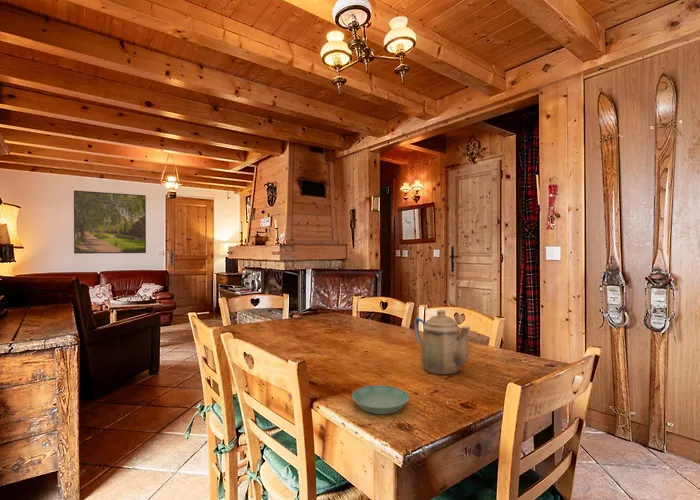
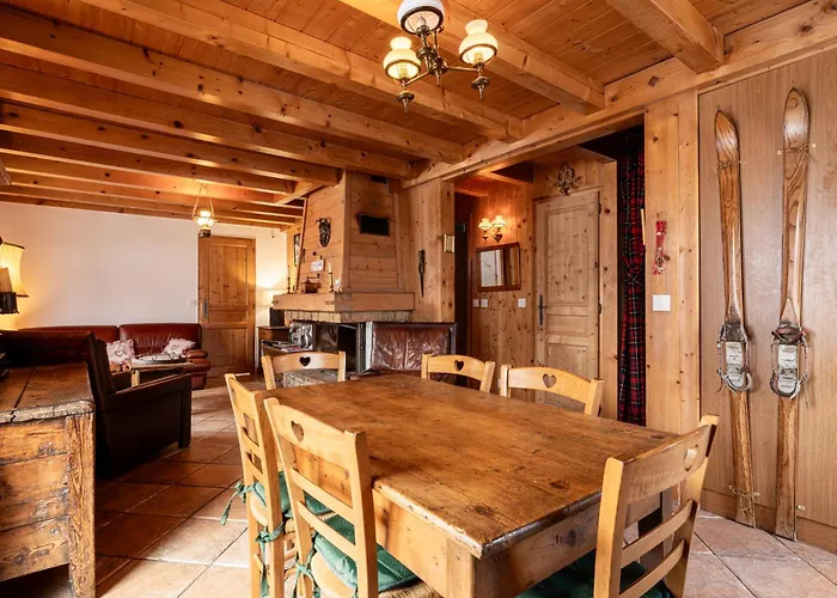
- teapot (441, 339)
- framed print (111, 223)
- saucer (380, 400)
